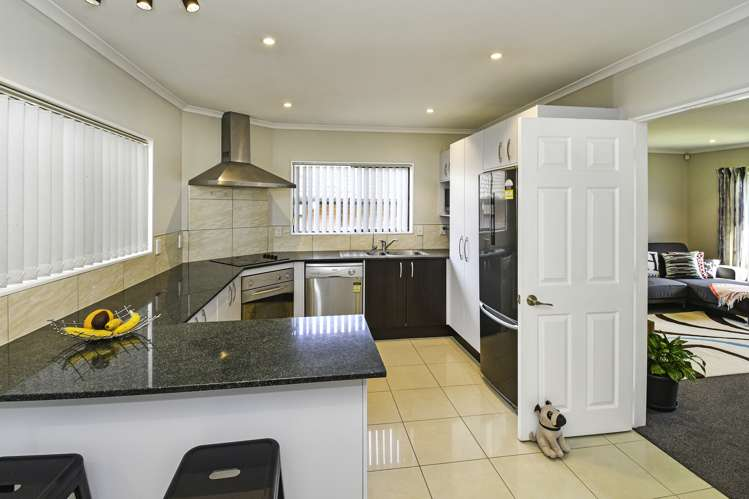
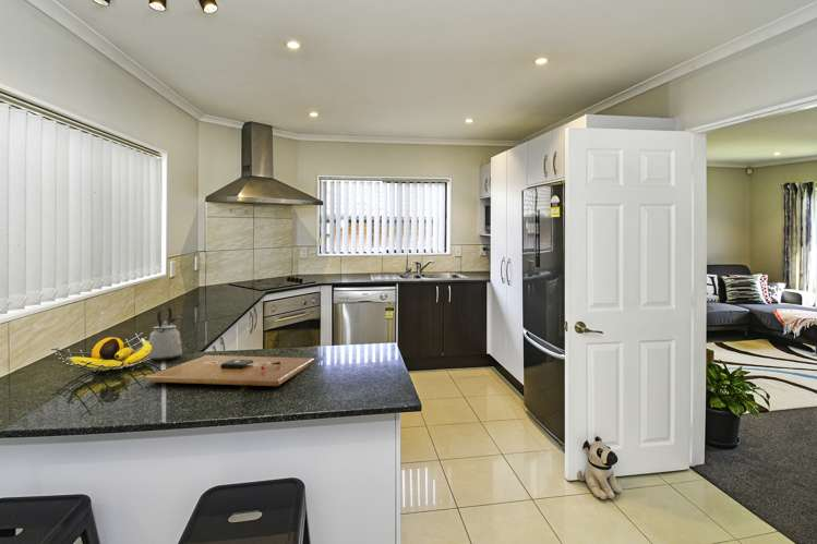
+ cutting board (237, 365)
+ kettle (167, 331)
